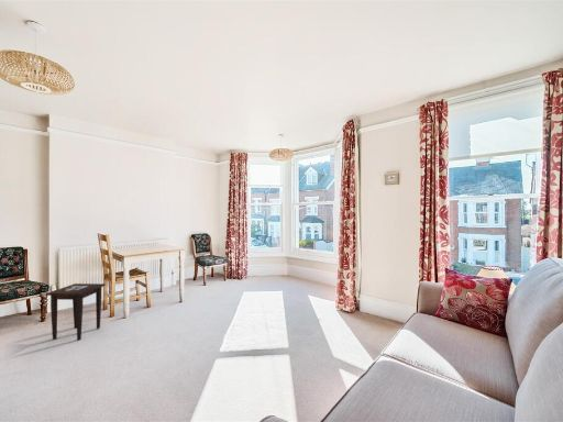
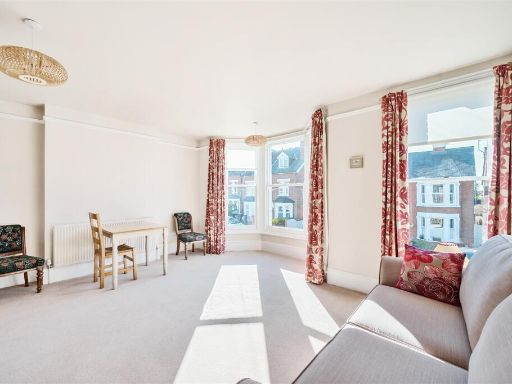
- side table (77, 310)
